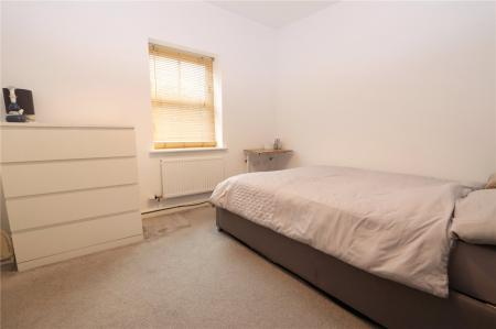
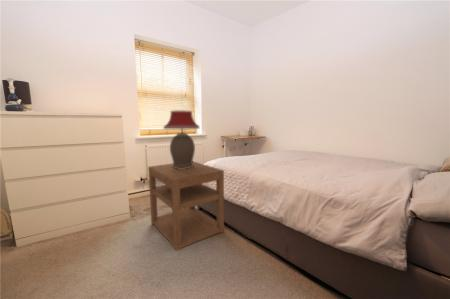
+ nightstand (185, 198)
+ table lamp (182, 139)
